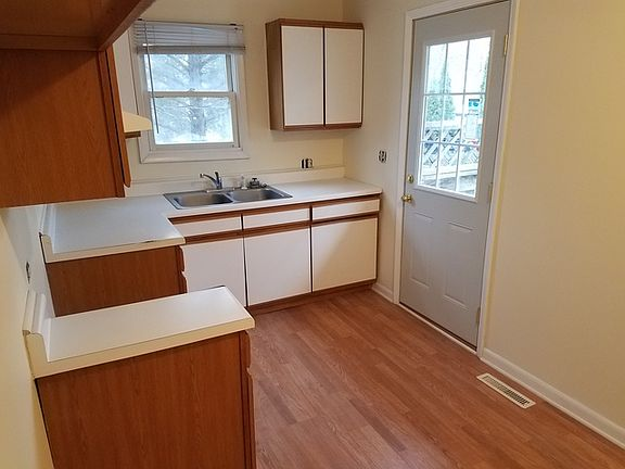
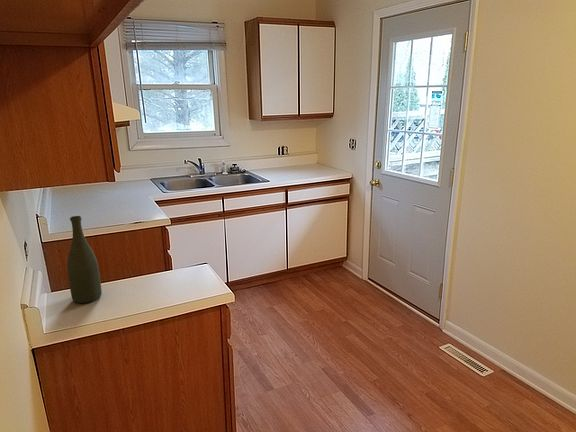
+ bottle (81, 258)
